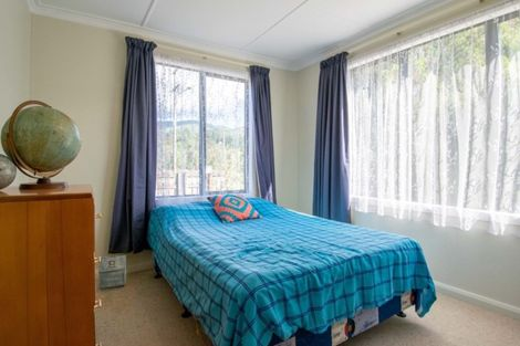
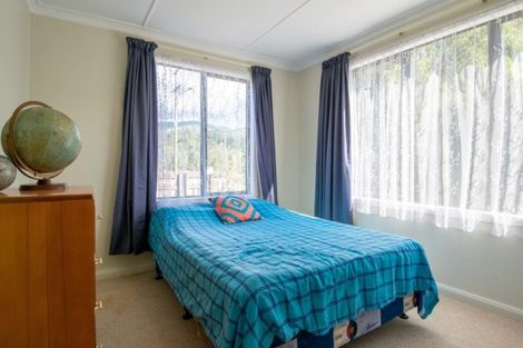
- bag (113, 270)
